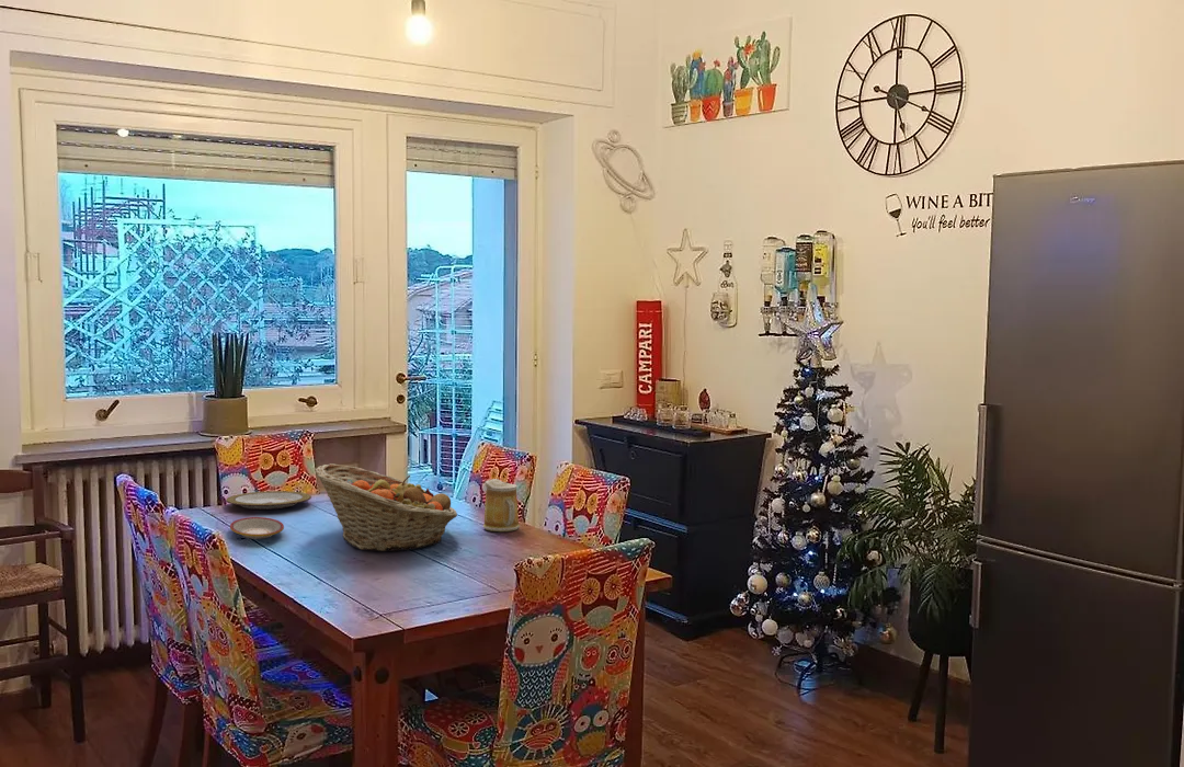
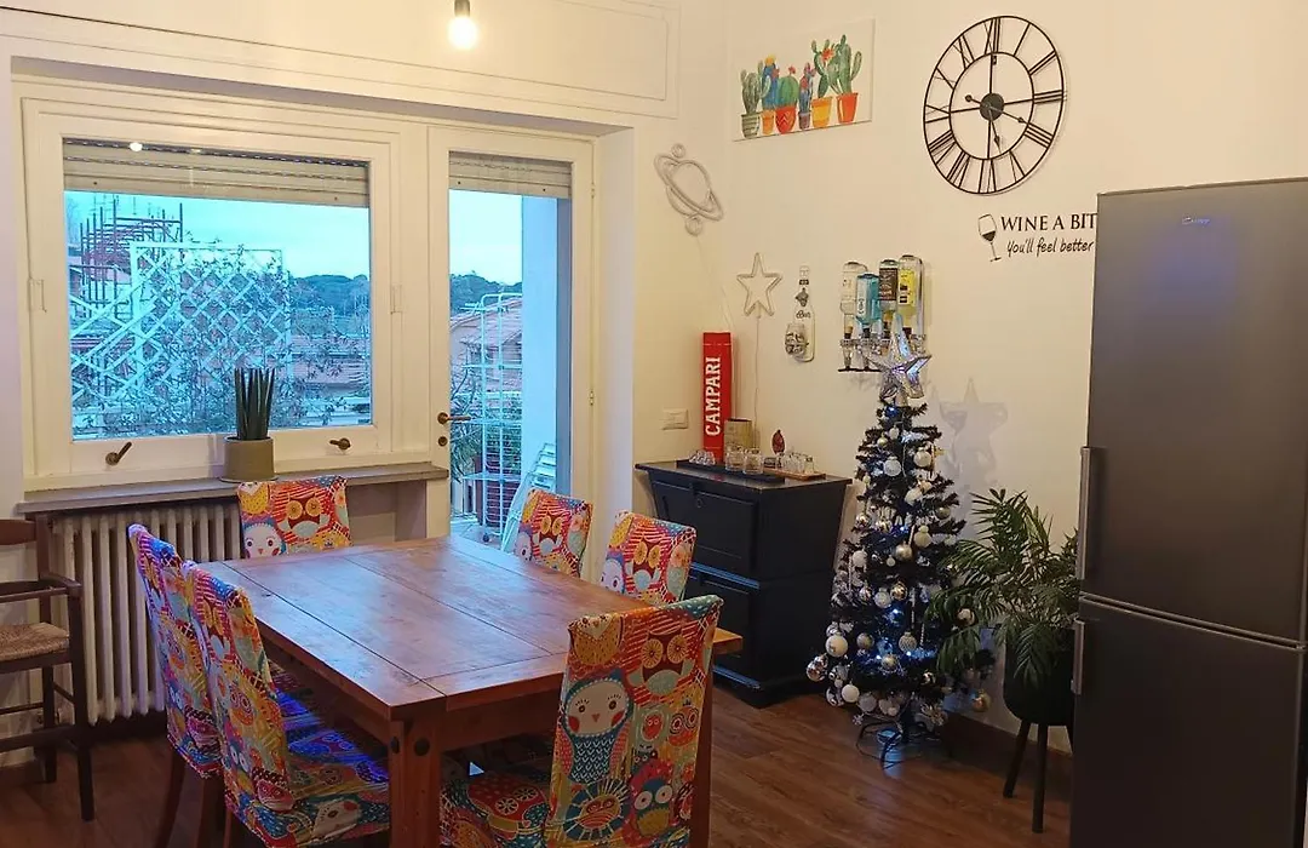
- plate (257, 529)
- mug (502, 504)
- fruit basket (386, 503)
- plate (269, 501)
